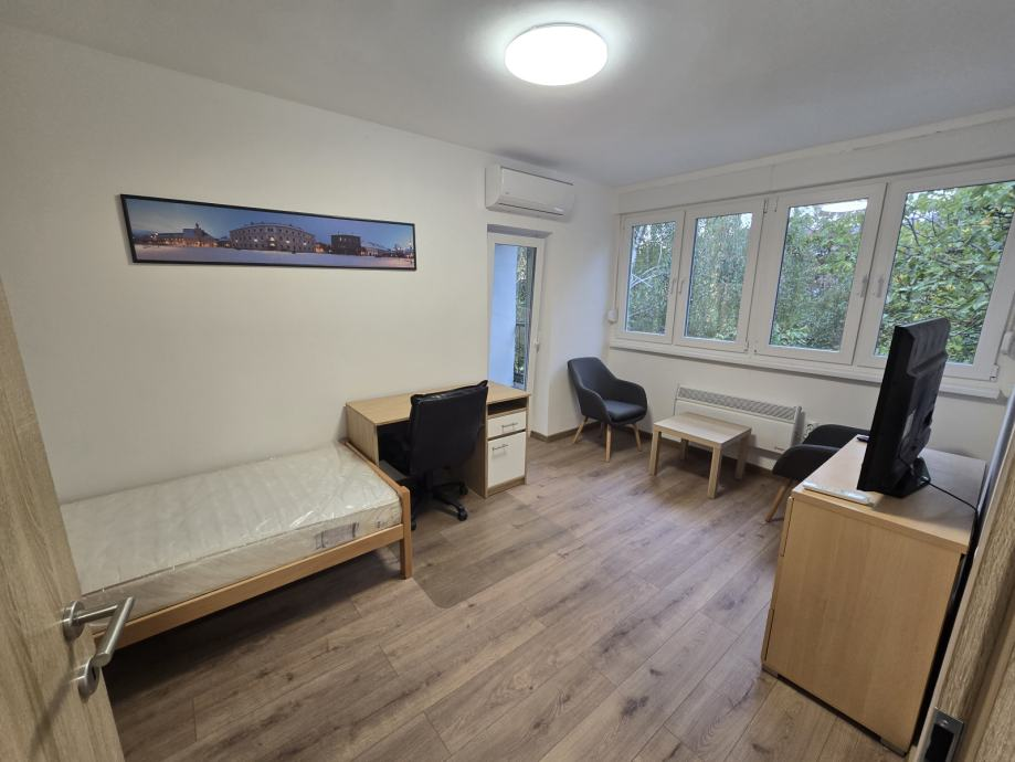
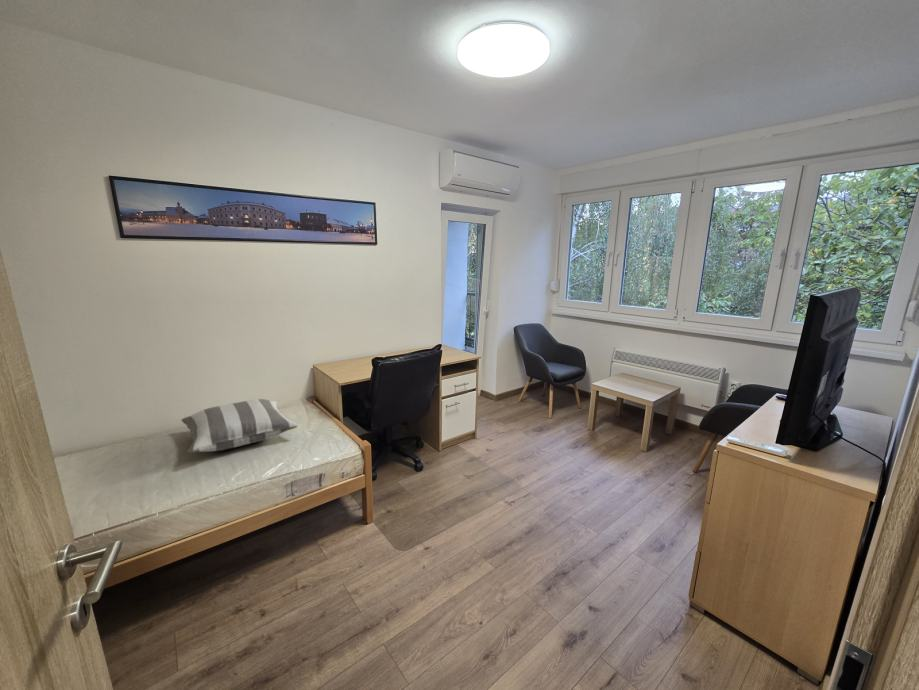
+ pillow (238, 422)
